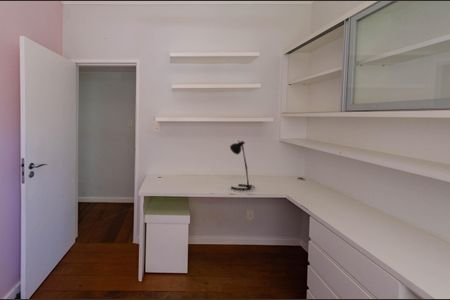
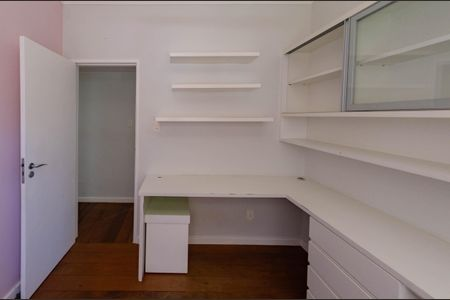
- desk lamp (245, 164)
